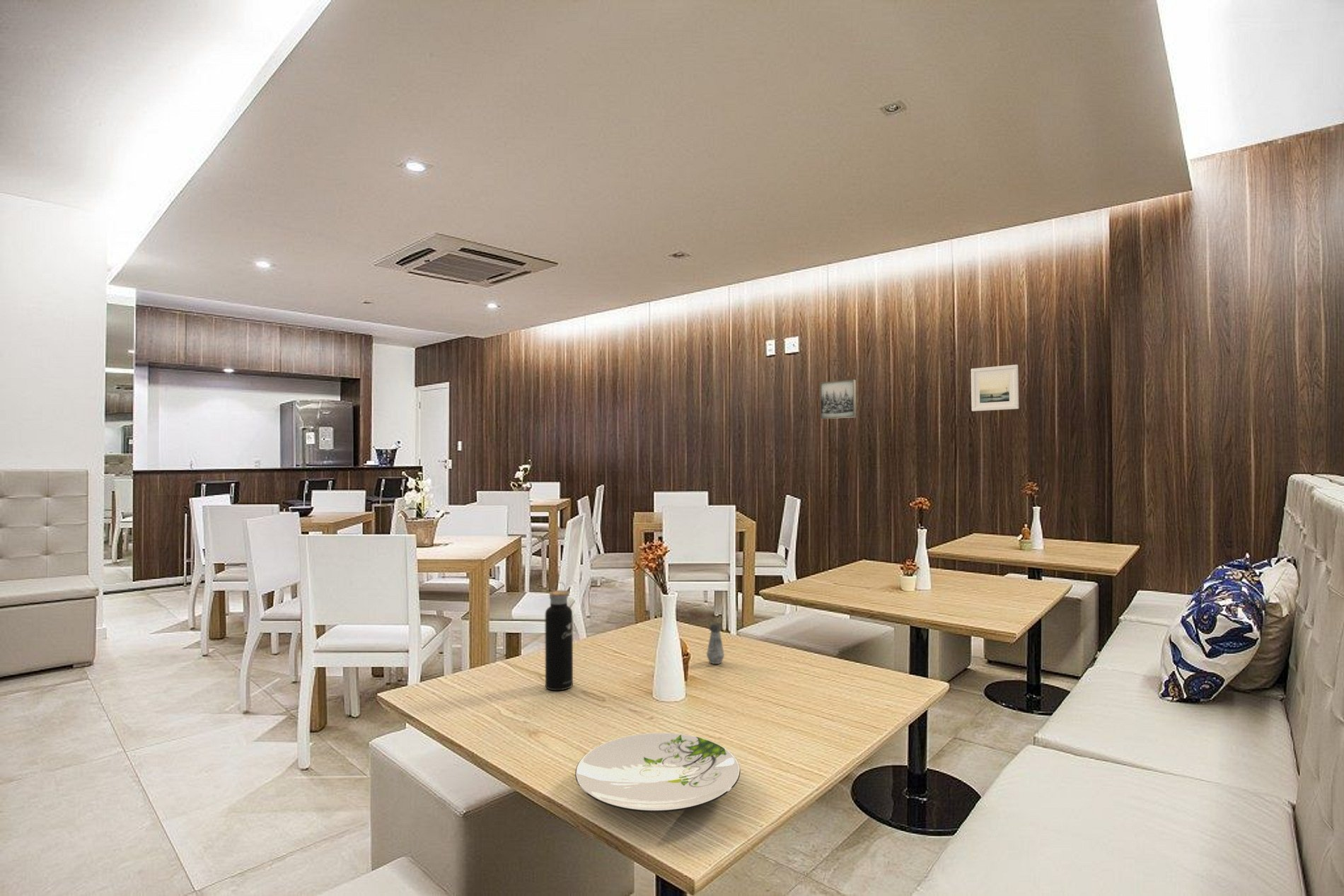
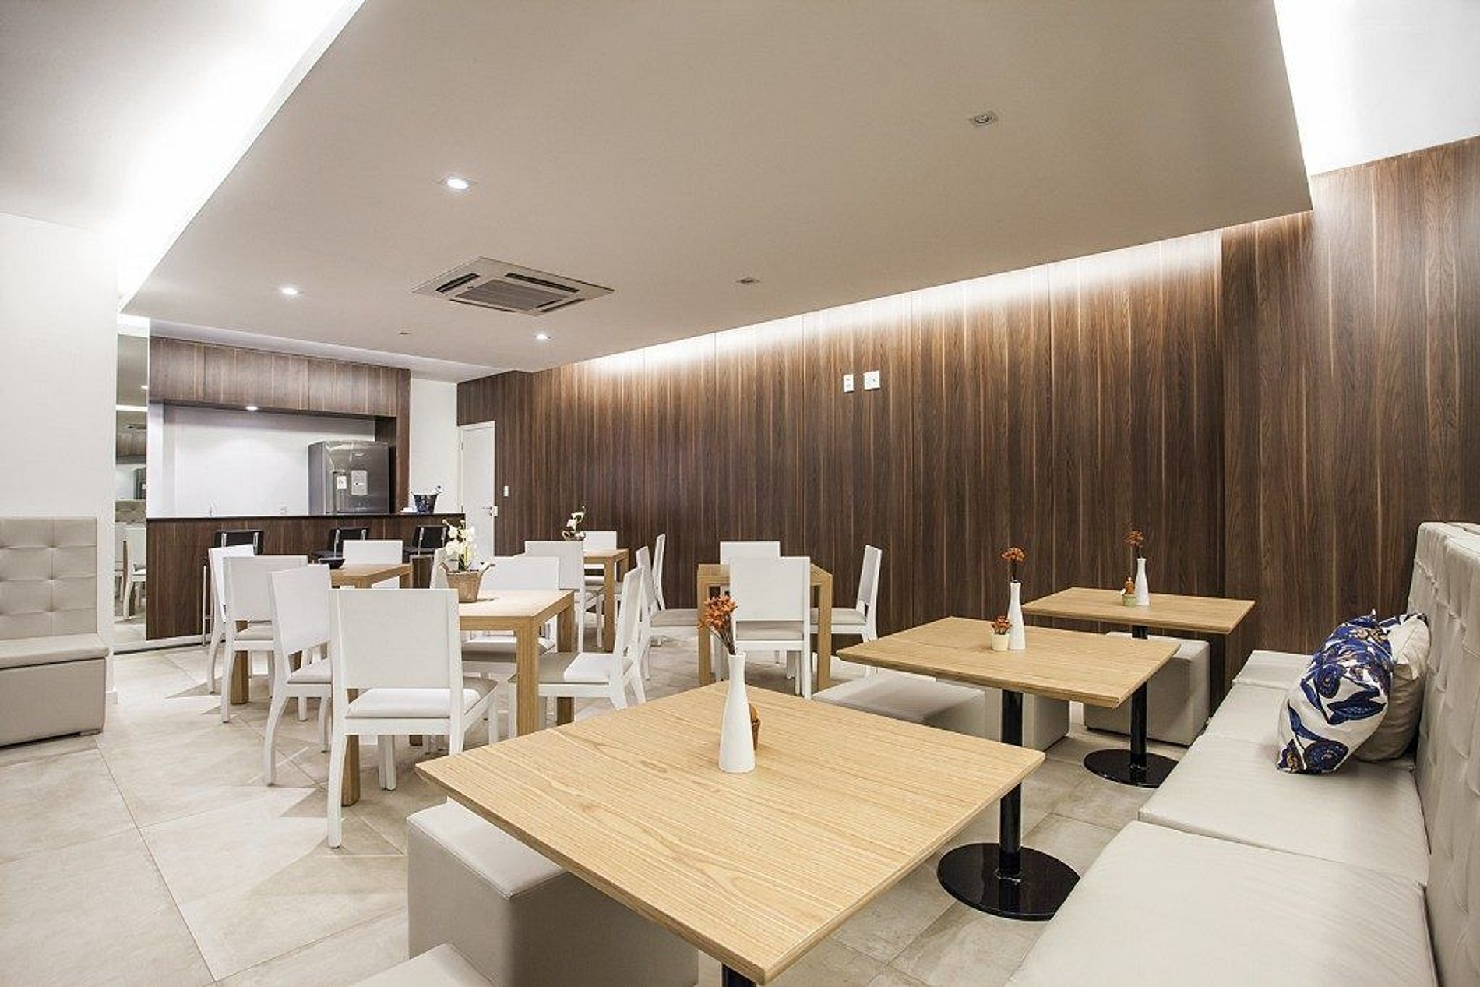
- plate (658, 777)
- water bottle (559, 634)
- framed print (994, 388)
- wall art (838, 400)
- salt shaker (715, 642)
